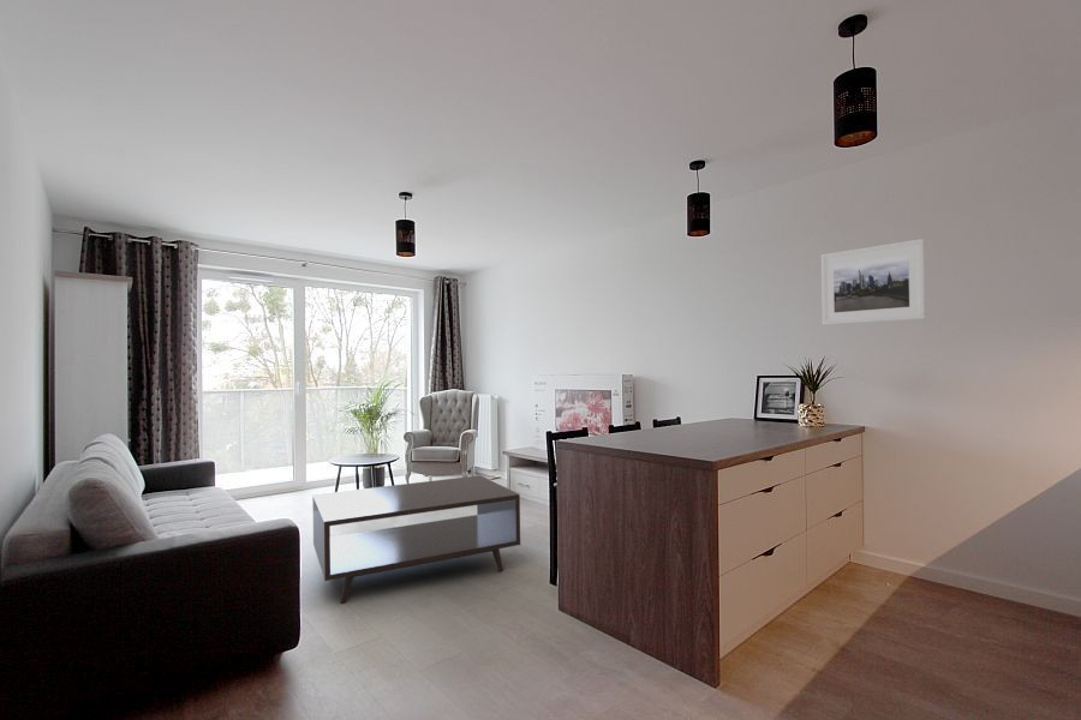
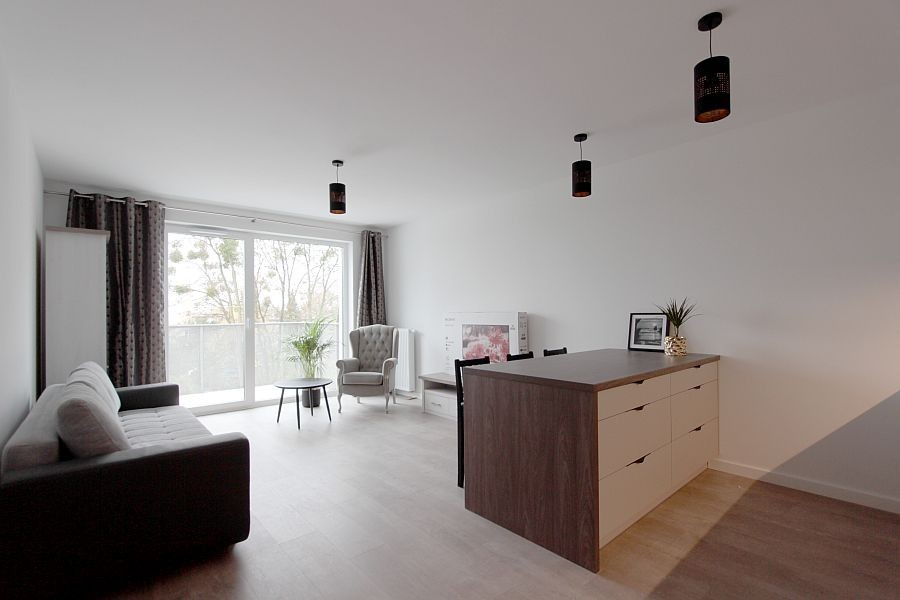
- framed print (870, 284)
- coffee table (416, 533)
